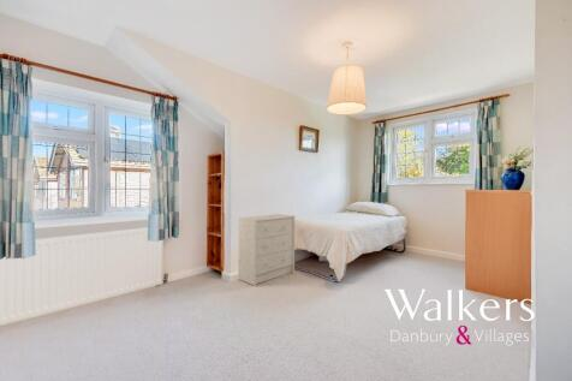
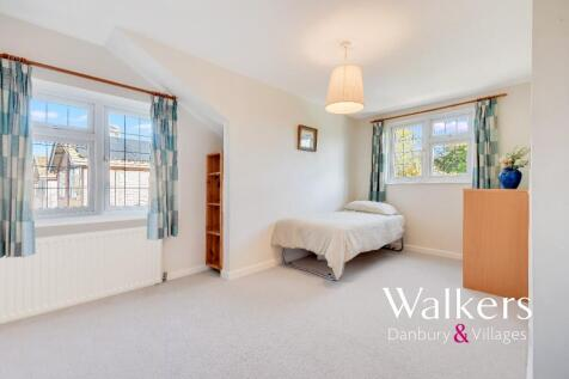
- dresser (267, 245)
